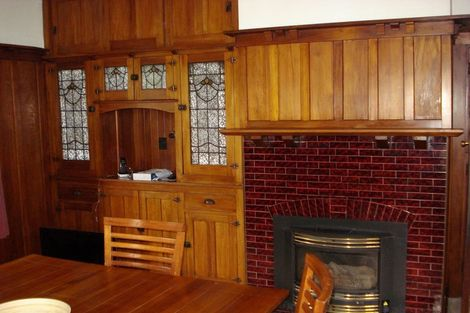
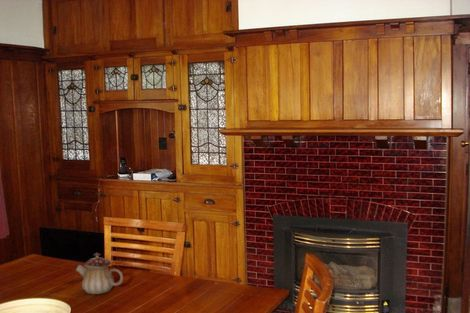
+ teapot (99, 271)
